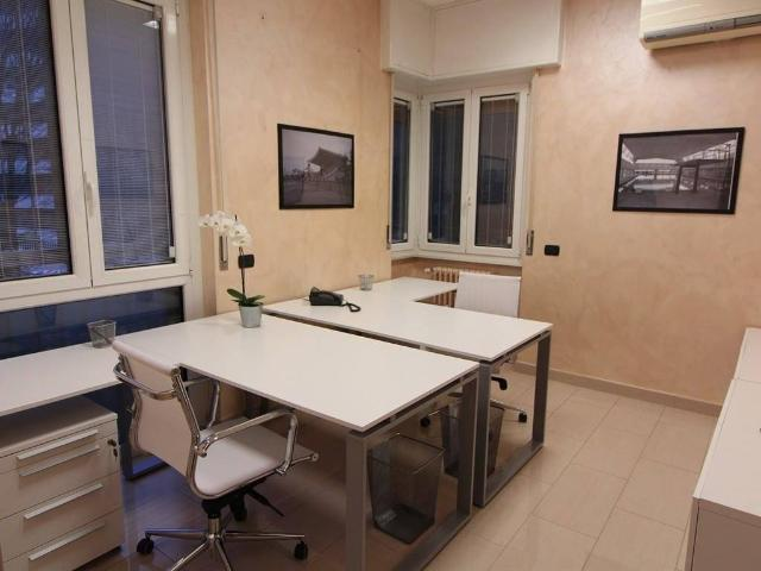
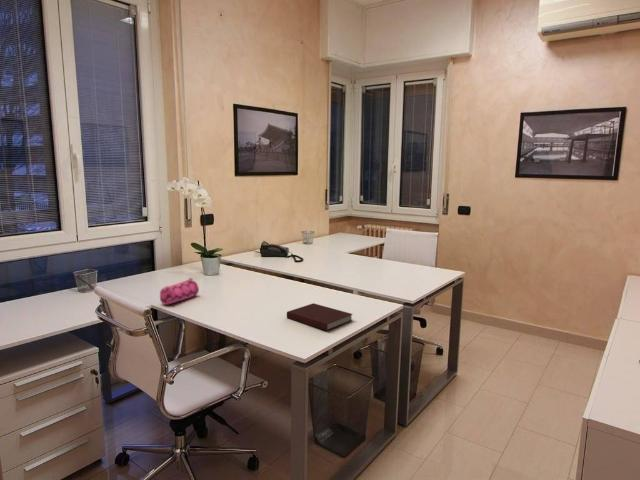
+ pencil case (179, 291)
+ notebook (319, 316)
